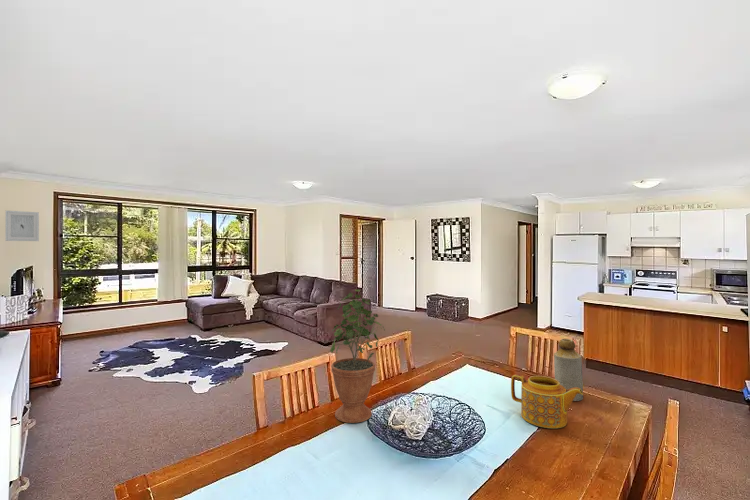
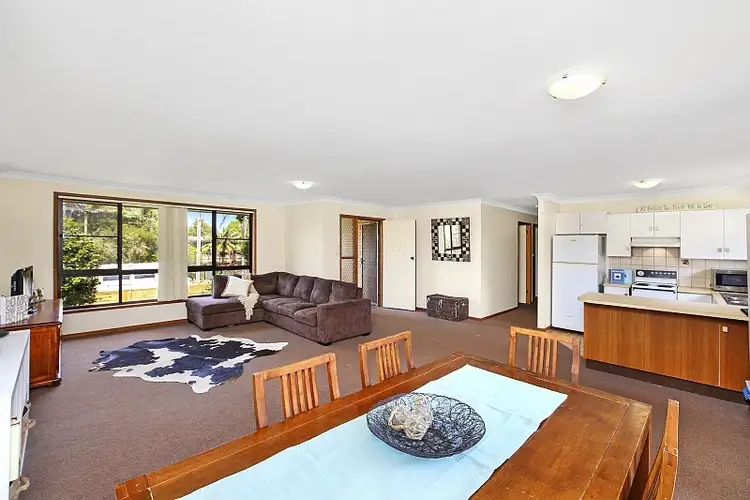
- teapot (545, 399)
- potted plant (358, 351)
- wall art (22, 226)
- bottle (568, 367)
